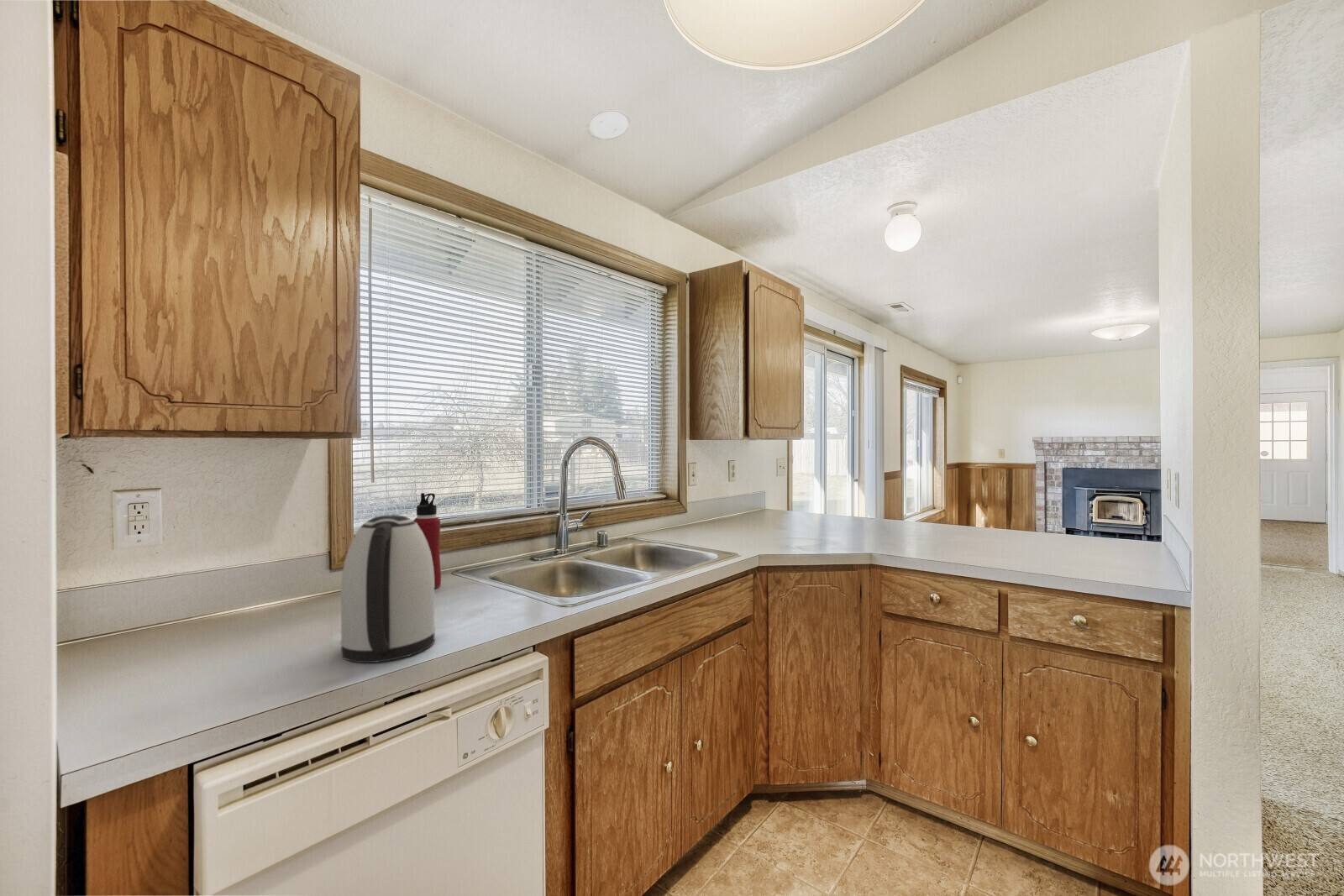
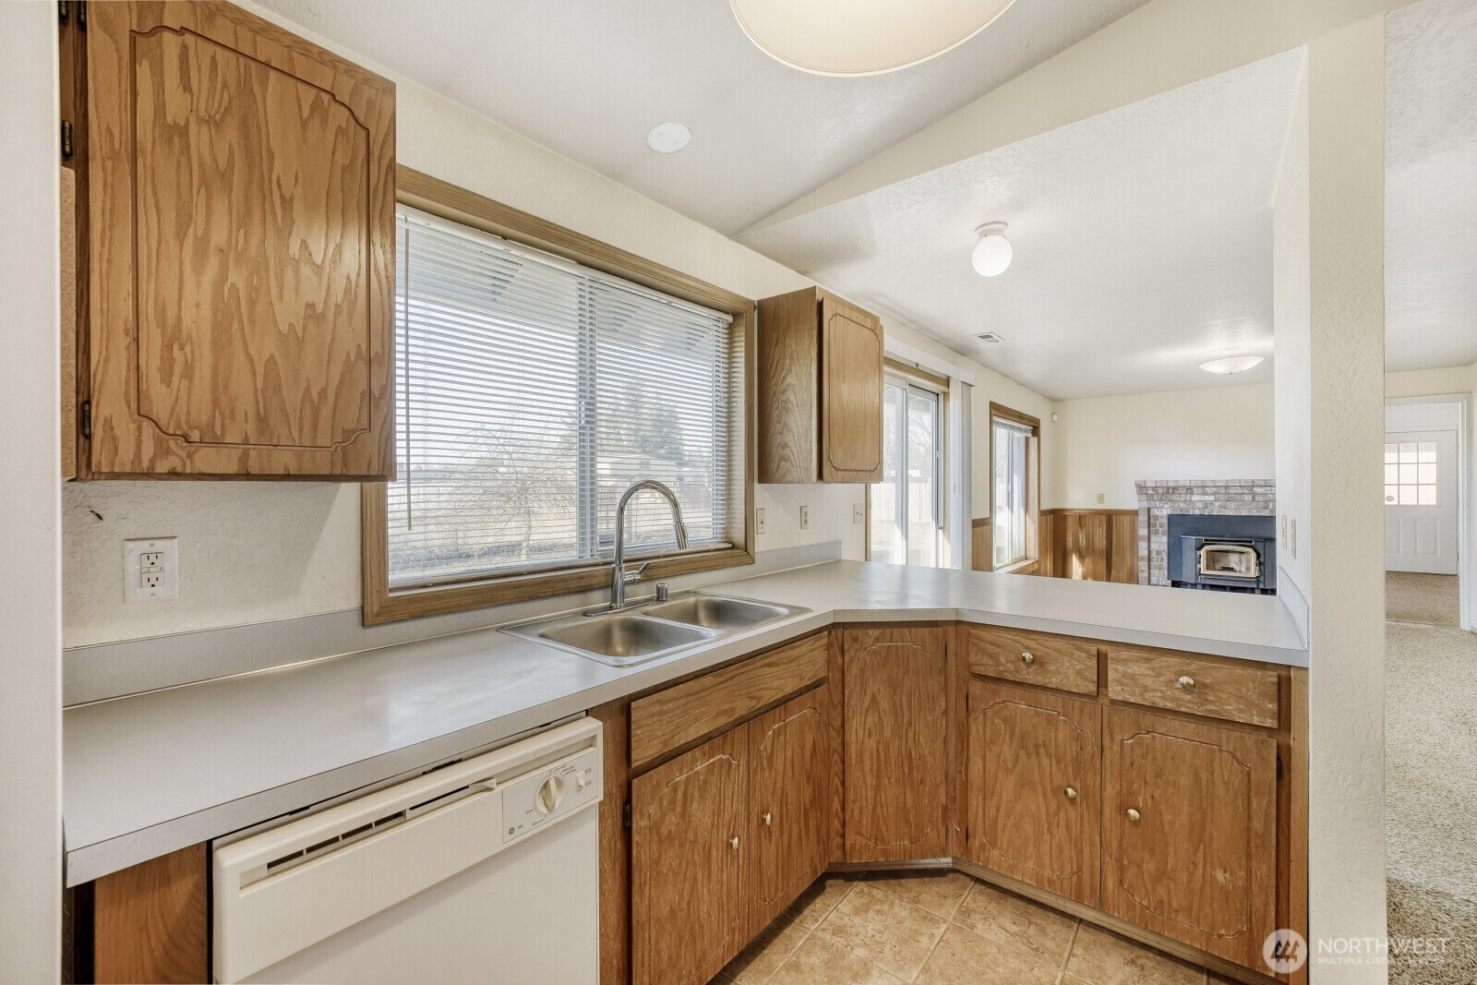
- kettle (386, 584)
- water bottle (427, 539)
